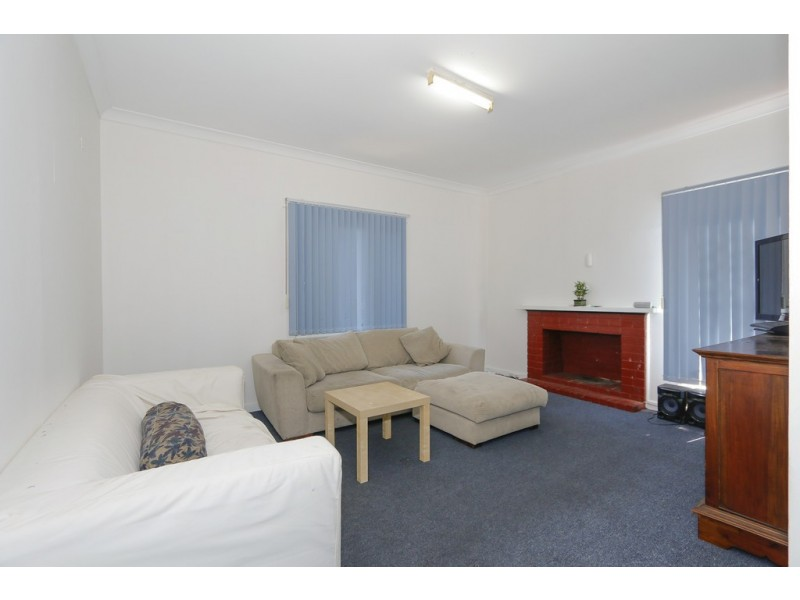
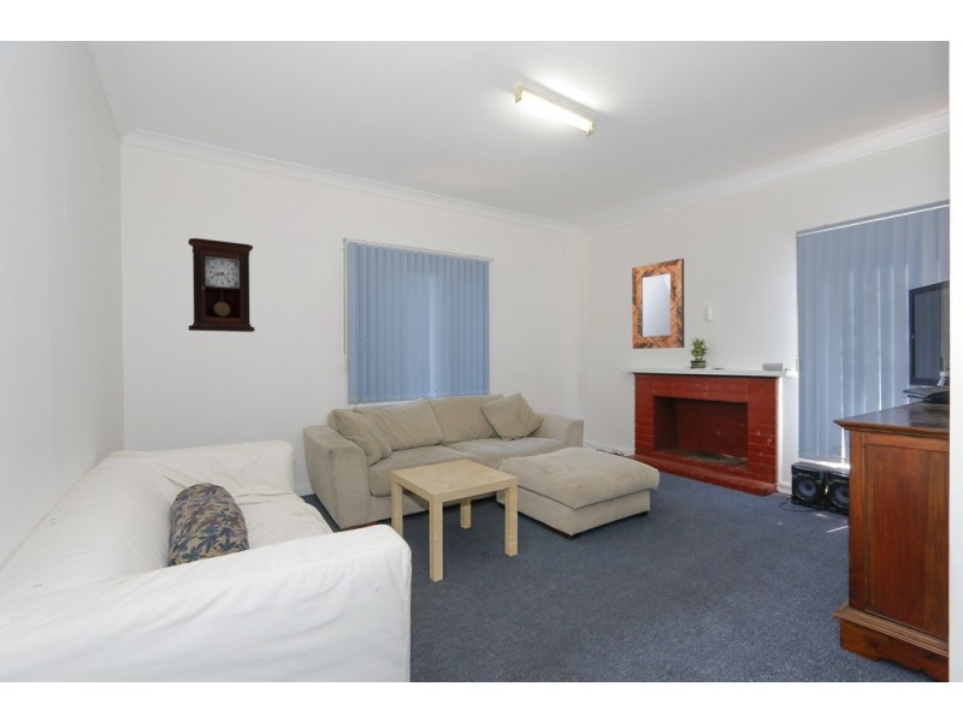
+ home mirror (656, 306)
+ pendulum clock (221, 286)
